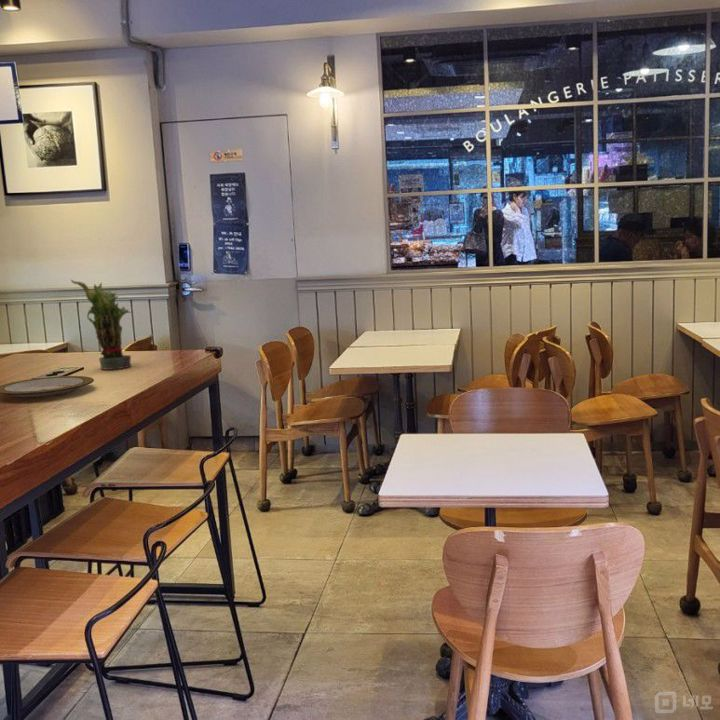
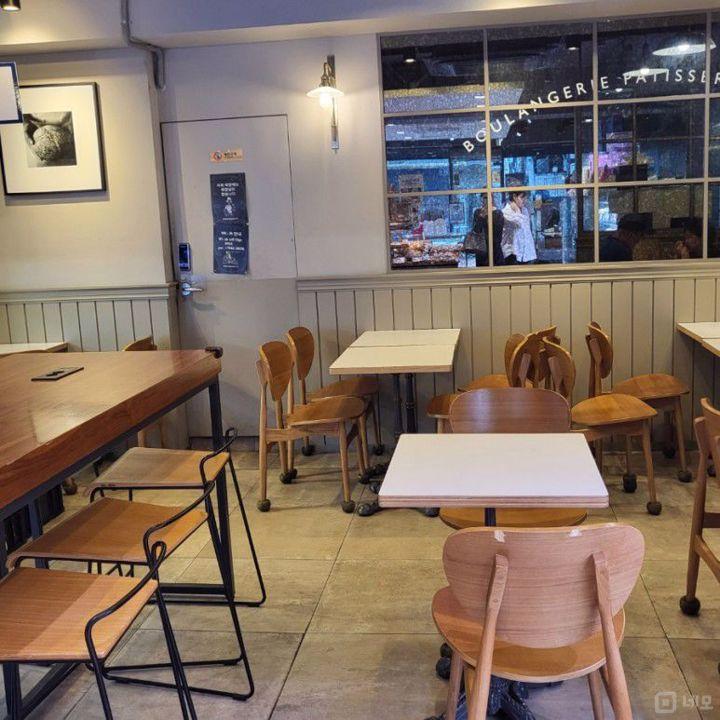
- plate (44, 388)
- potted plant (104, 323)
